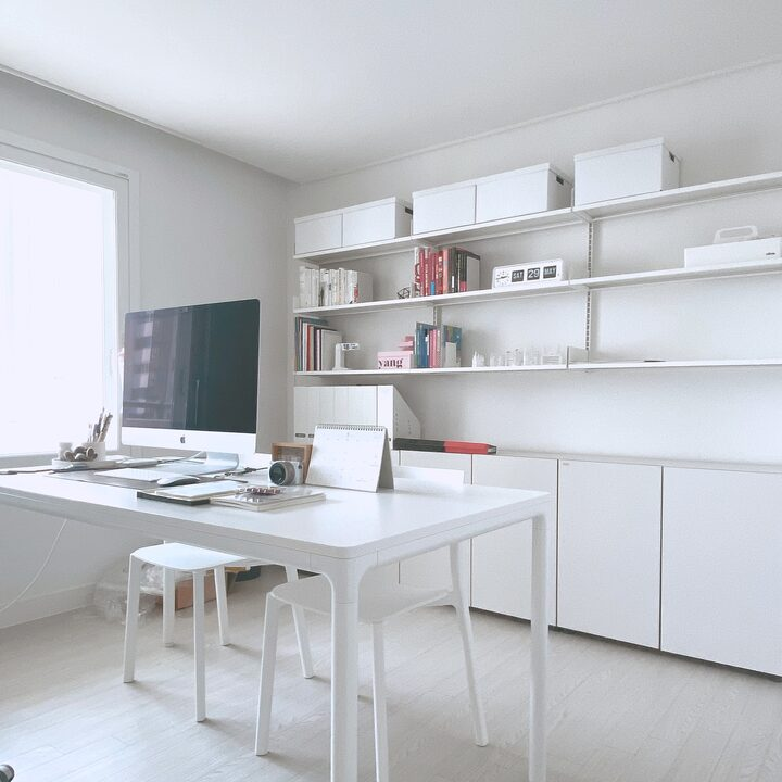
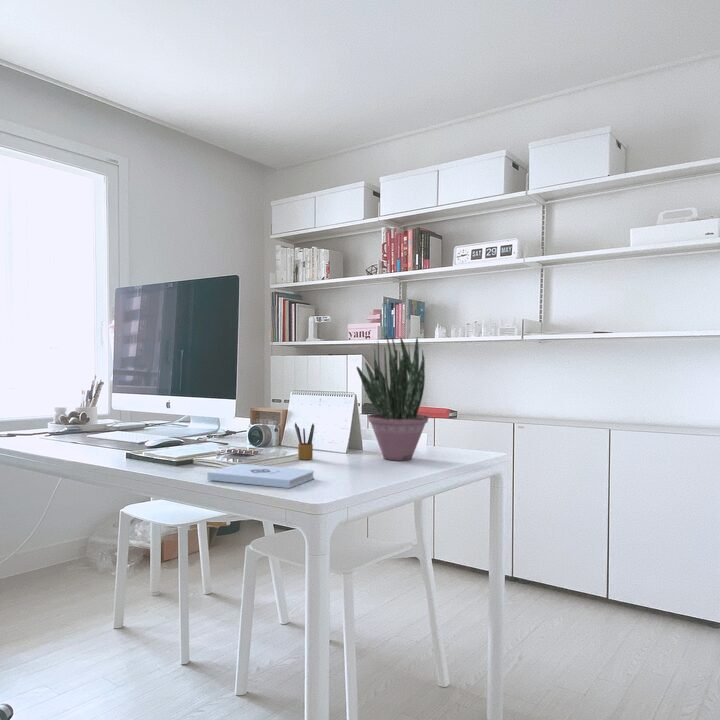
+ pencil box (304, 440)
+ potted plant (393, 395)
+ notepad (262, 475)
